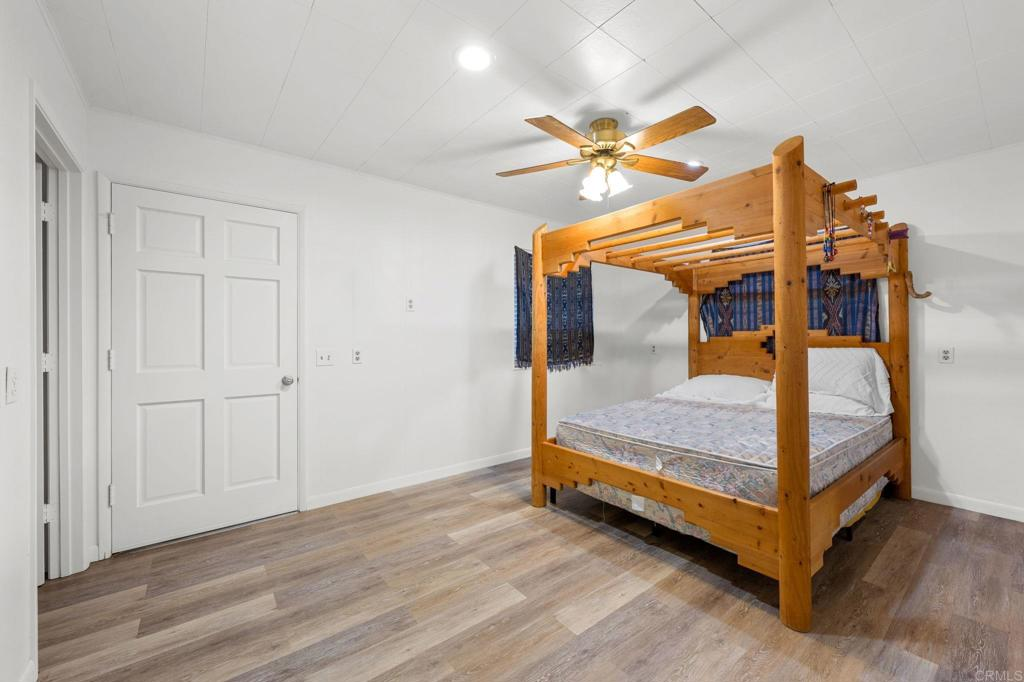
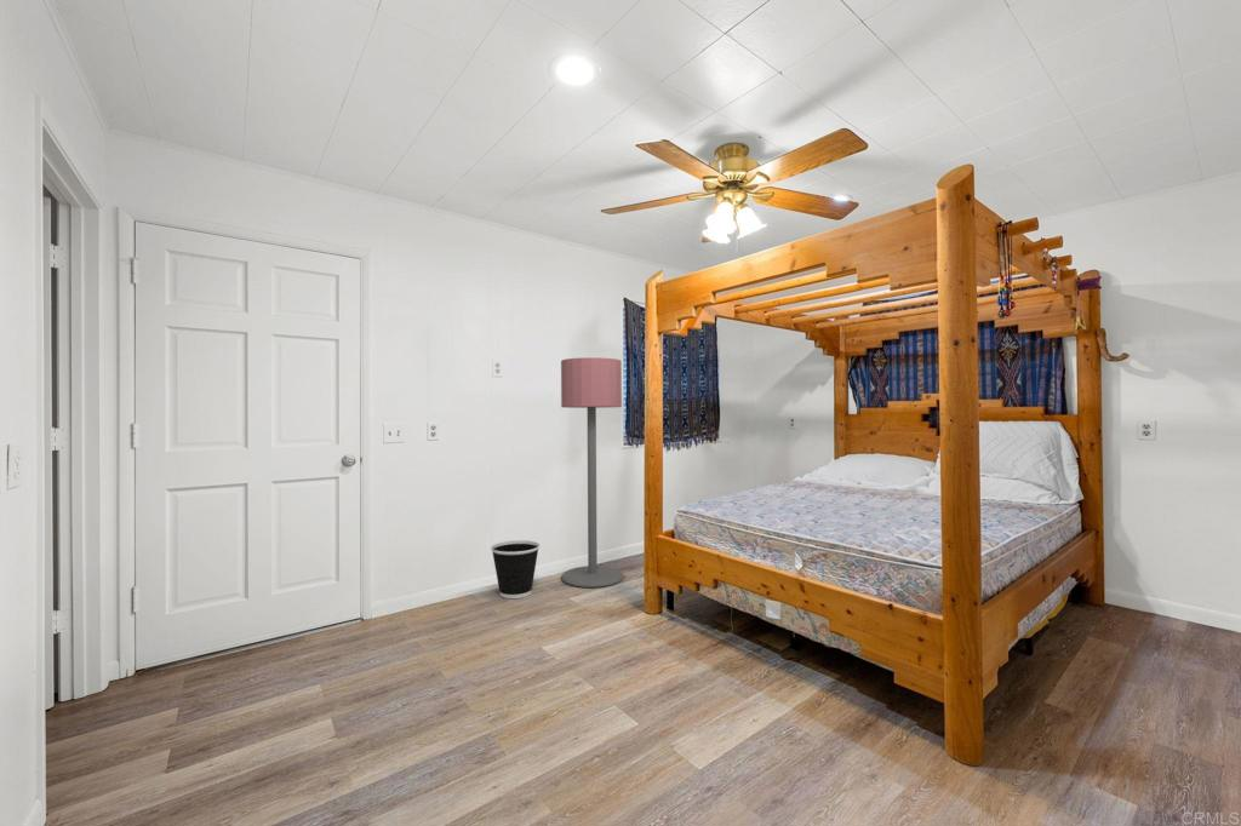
+ floor lamp (591, 469)
+ wastebasket (515, 569)
